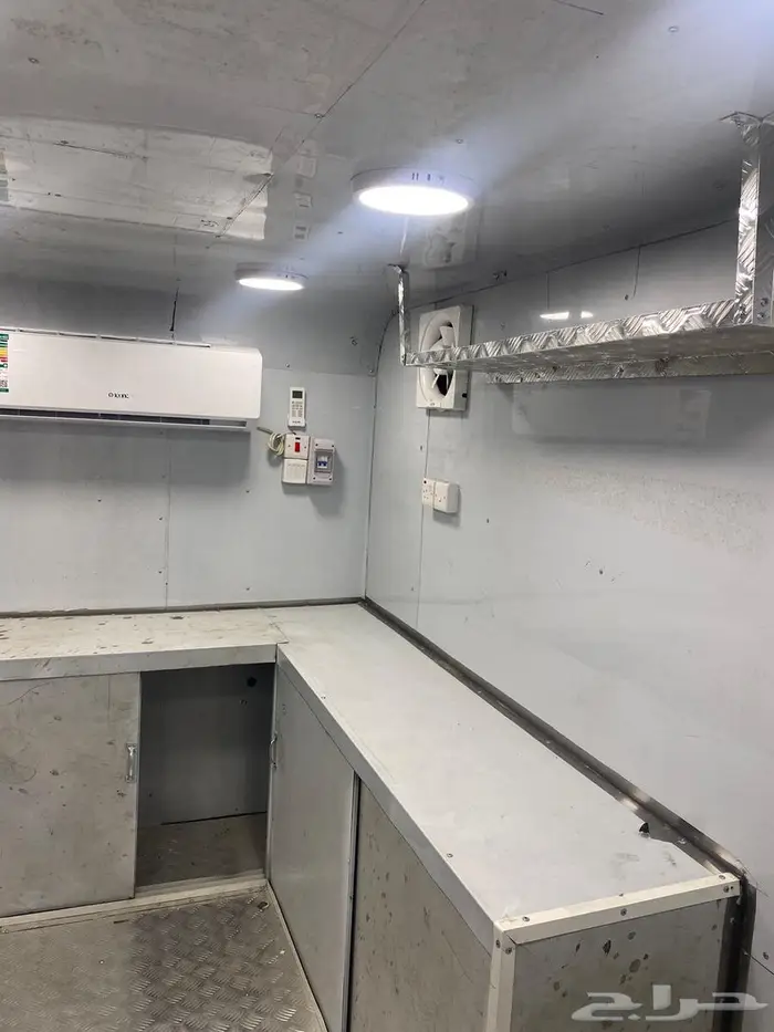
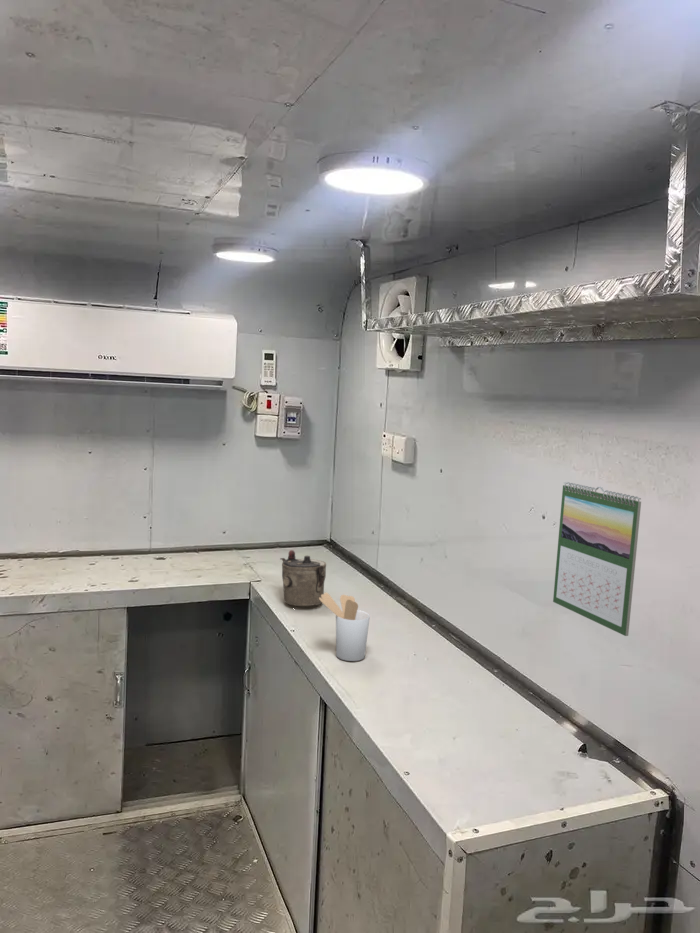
+ calendar (593, 552)
+ teapot (301, 577)
+ utensil holder (343, 624)
